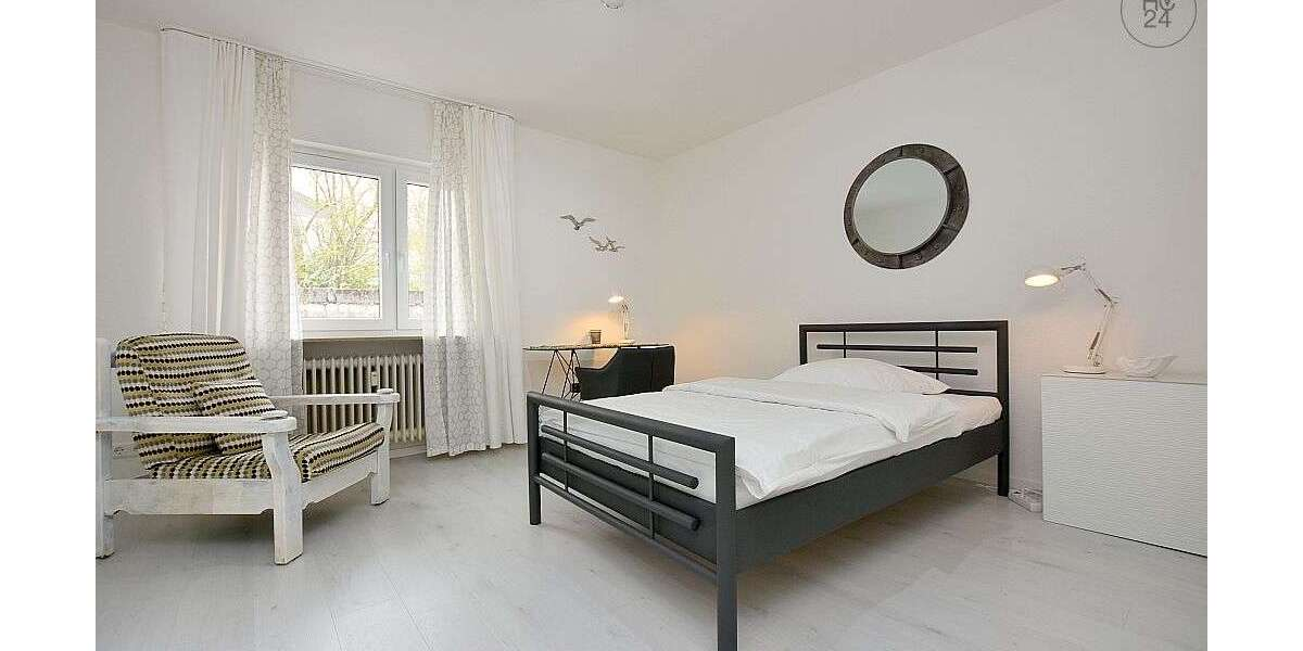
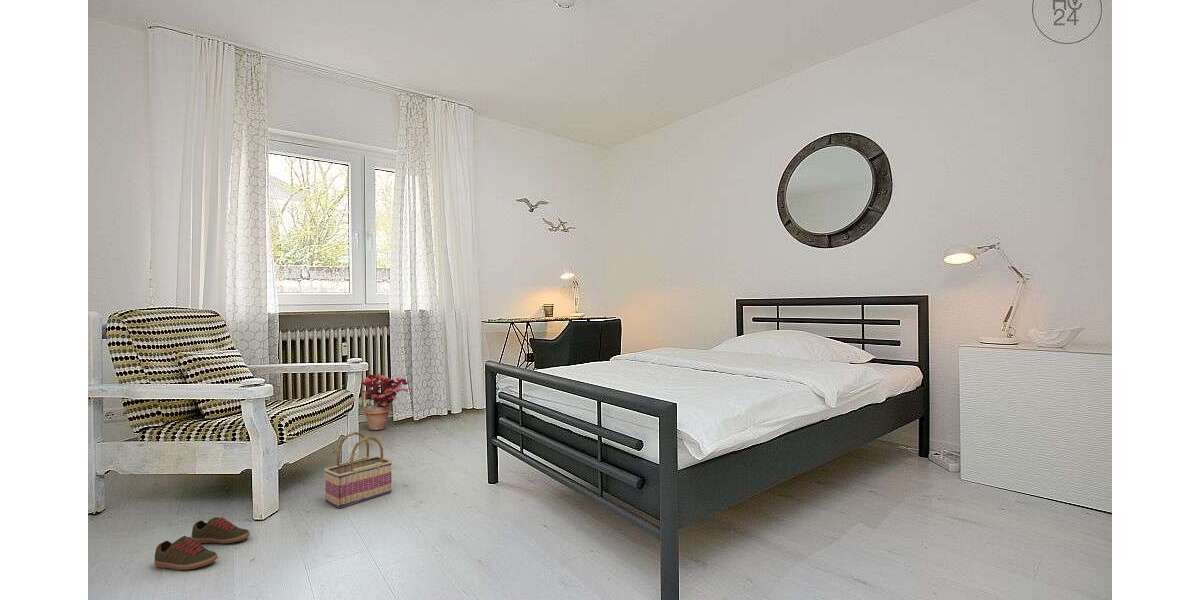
+ basket (359, 465)
+ shoe (204, 539)
+ potted plant (381, 401)
